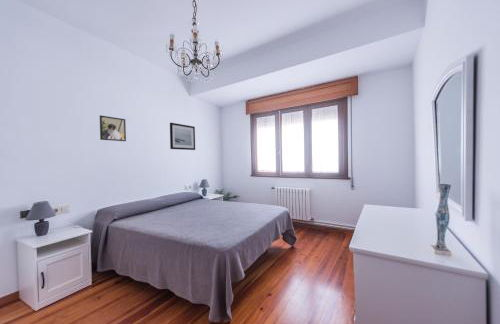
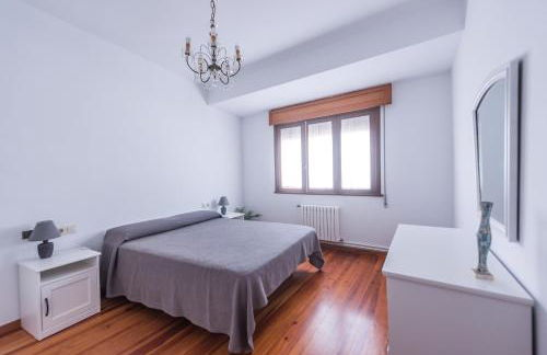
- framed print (113, 128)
- wall art (183, 137)
